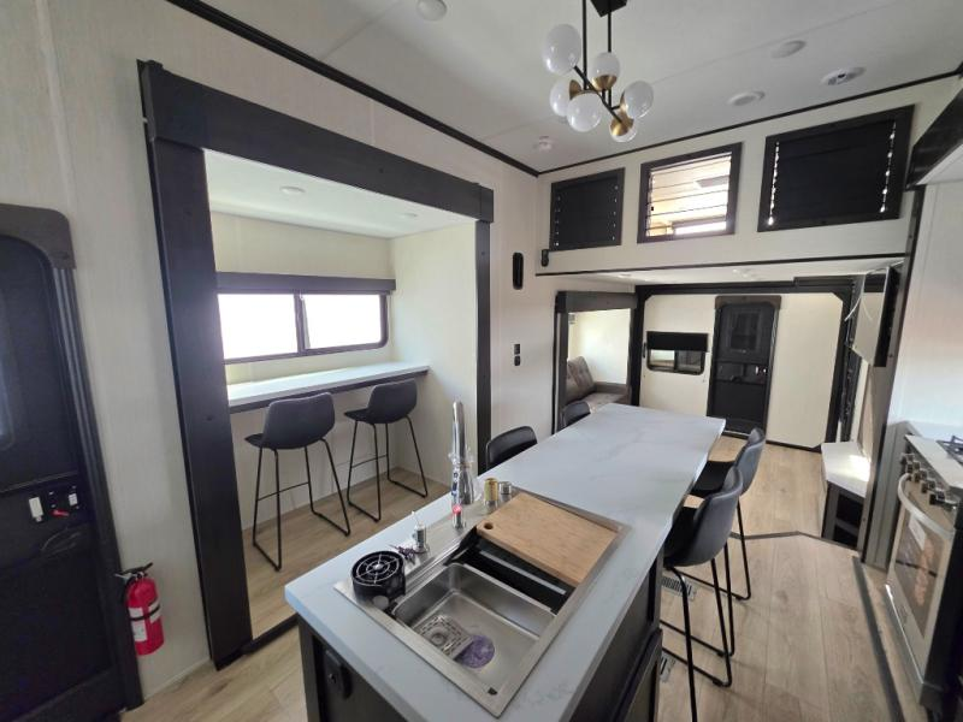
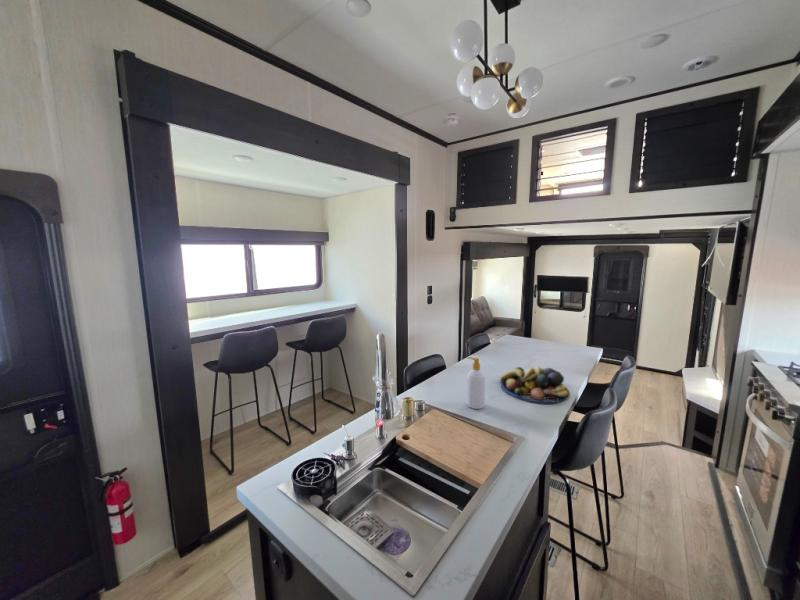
+ soap bottle (475, 381)
+ fruit bowl (534, 378)
